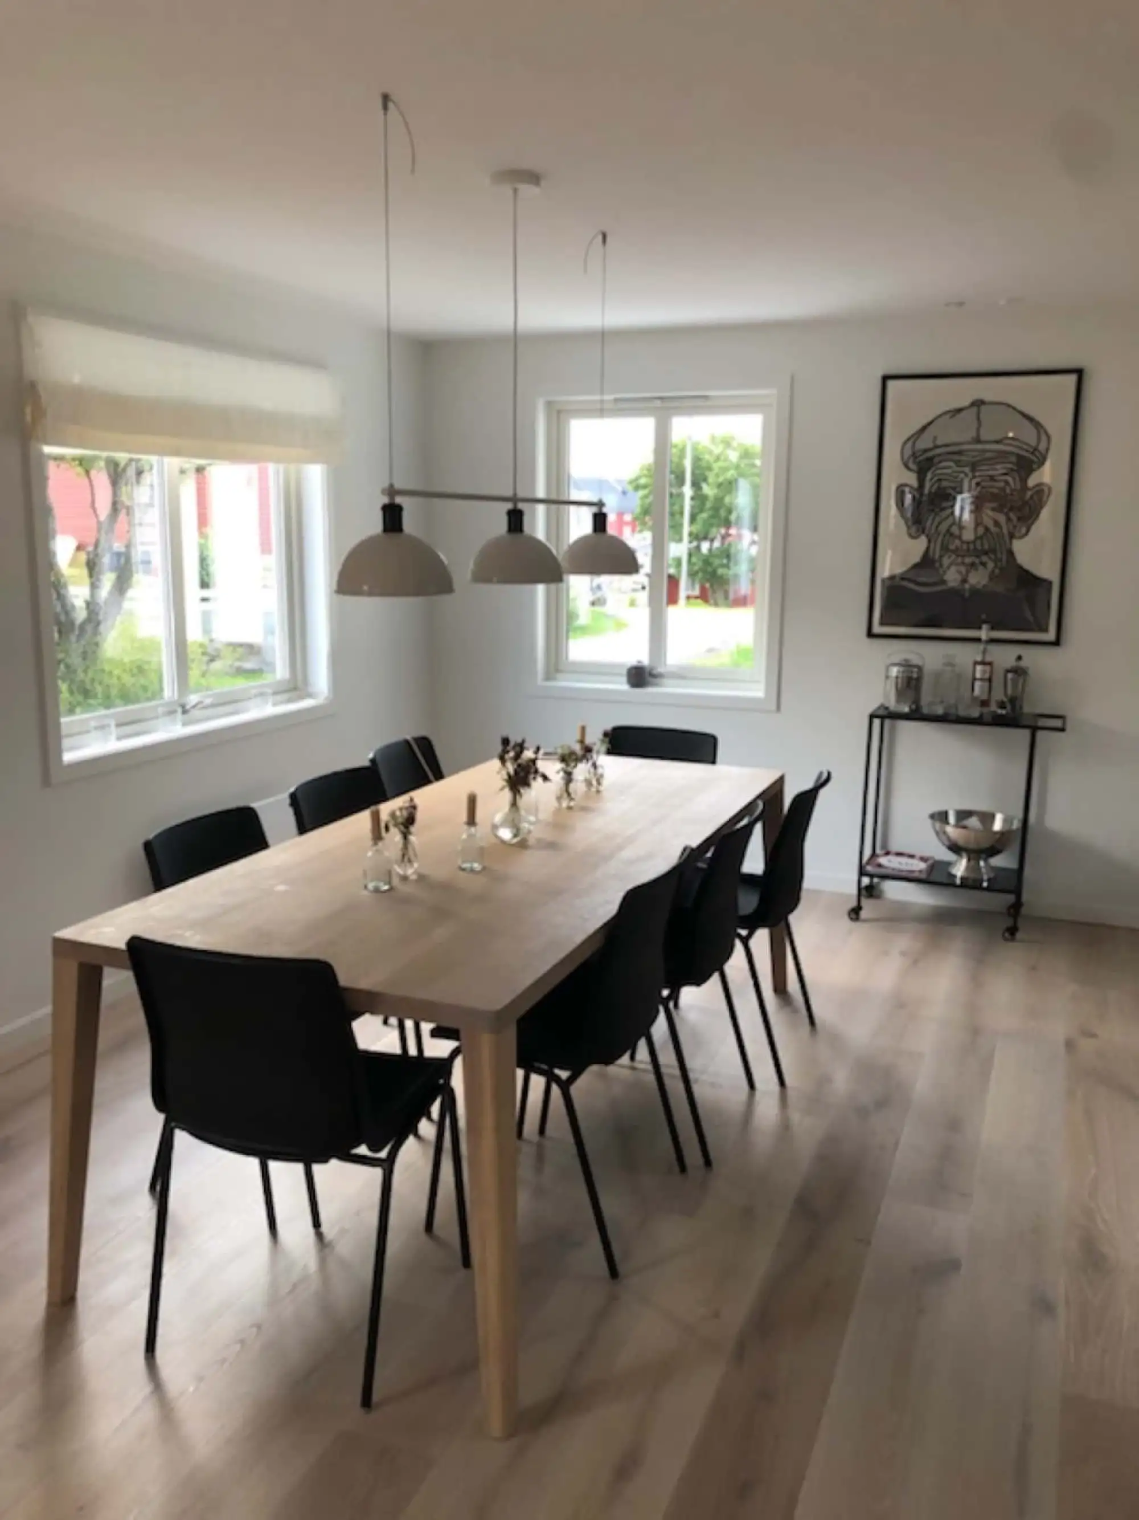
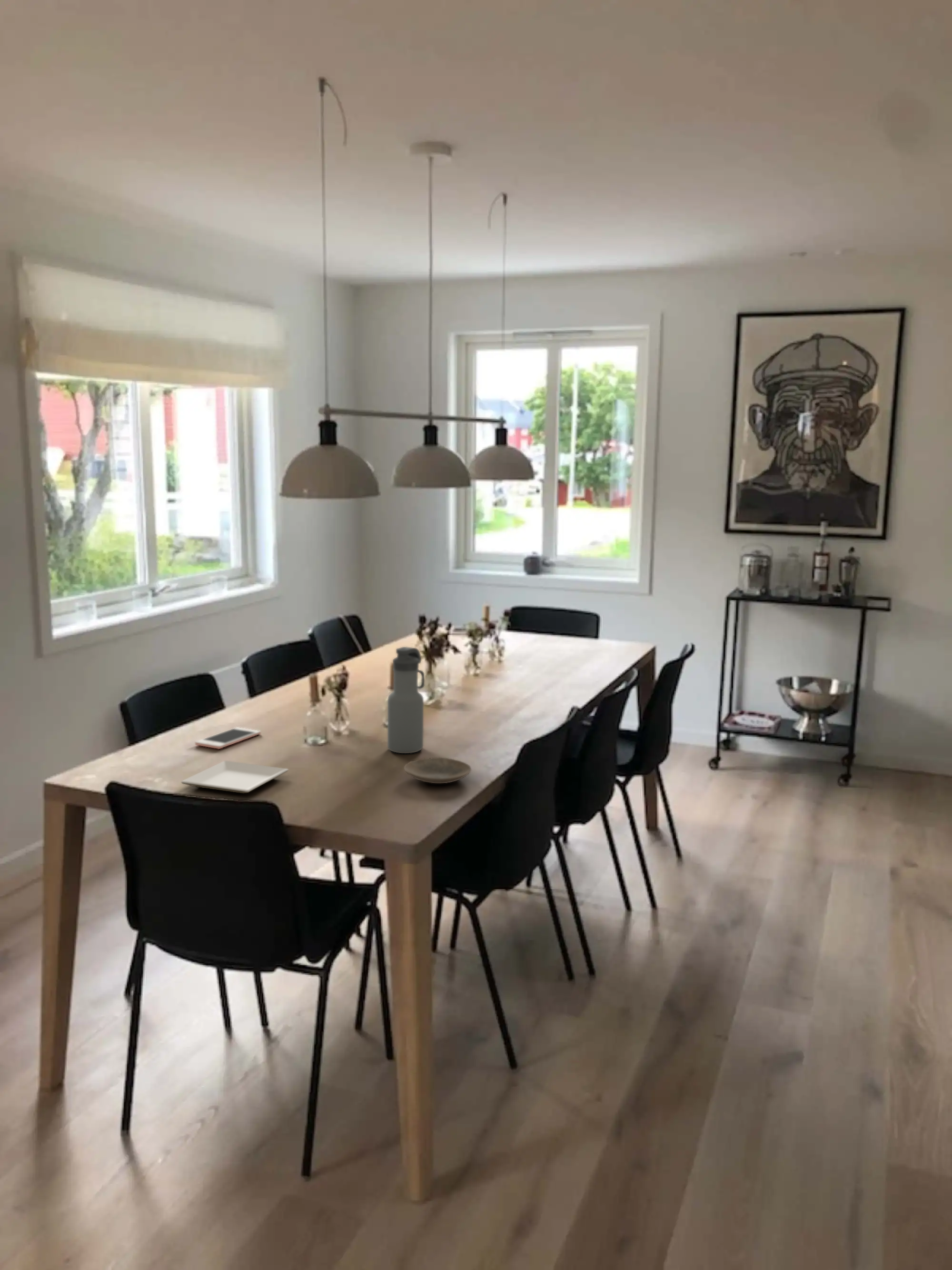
+ plate (236, 779)
+ cell phone (228, 738)
+ water bottle (406, 699)
+ plate (437, 772)
